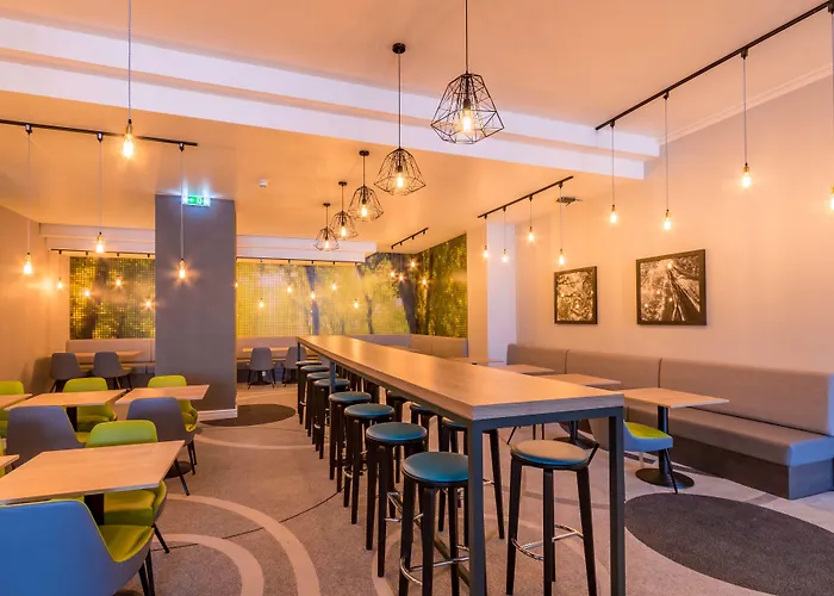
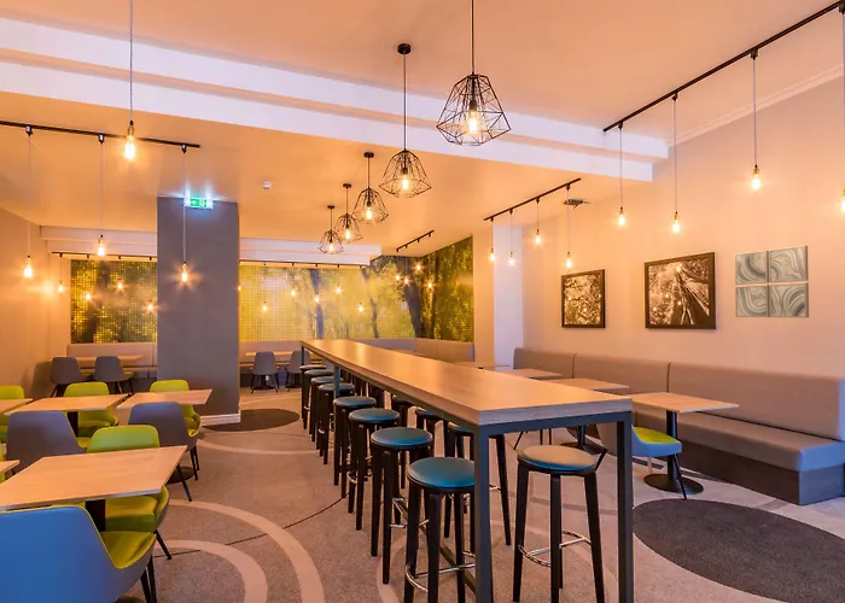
+ wall art (768, 282)
